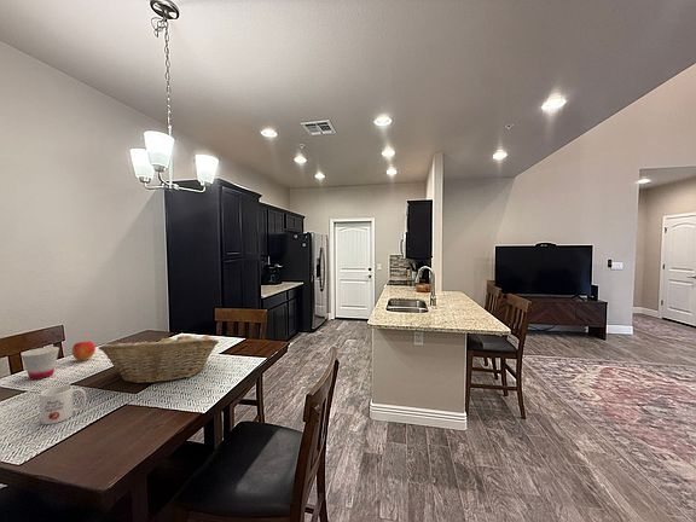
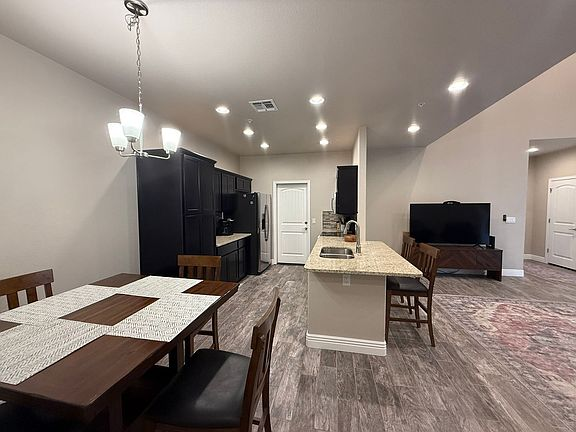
- mug (64, 402)
- fruit basket (163, 352)
- apple (83, 350)
- cup (41, 362)
